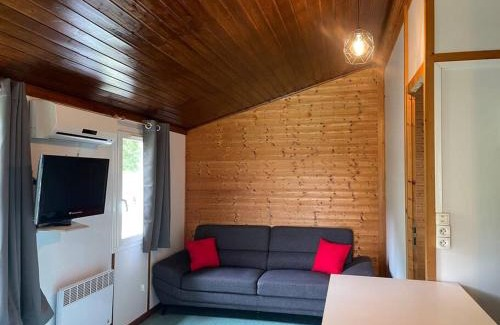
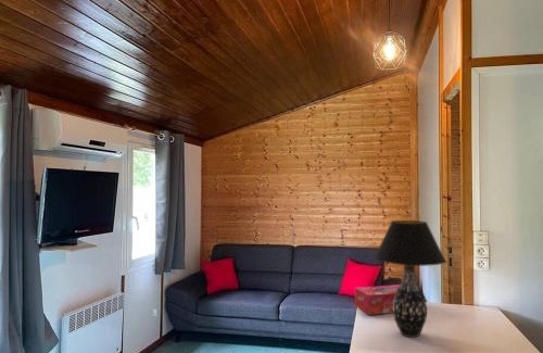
+ tissue box (386, 299)
+ table lamp (408, 277)
